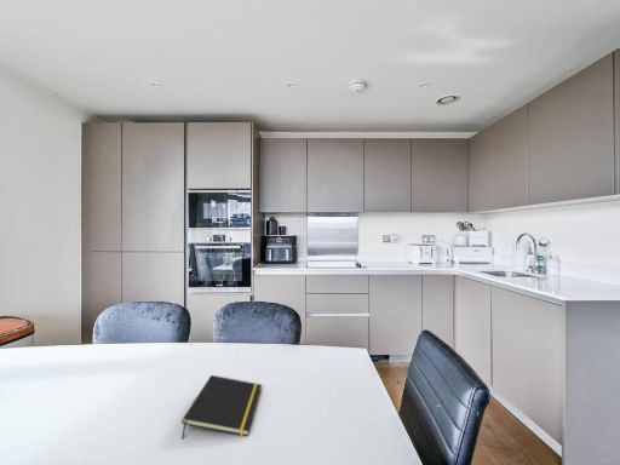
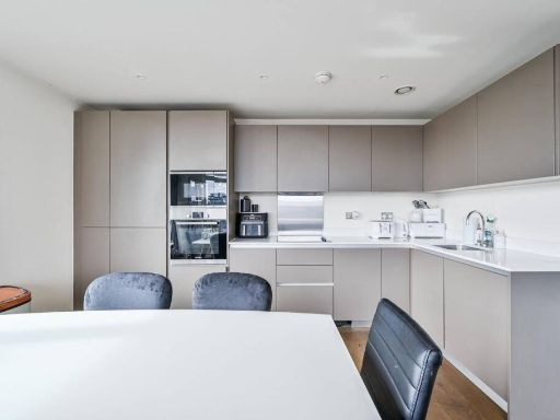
- notepad (226, 401)
